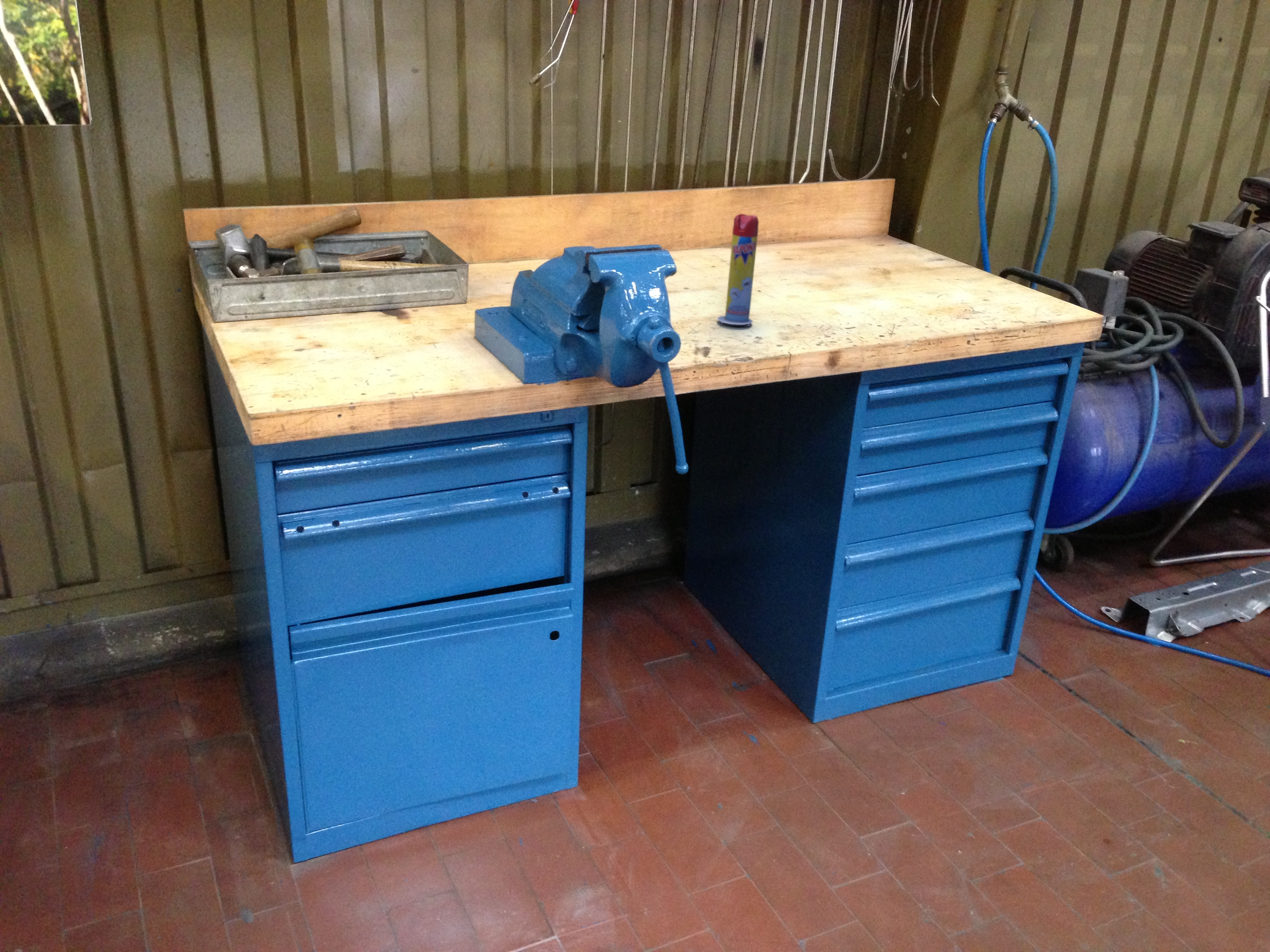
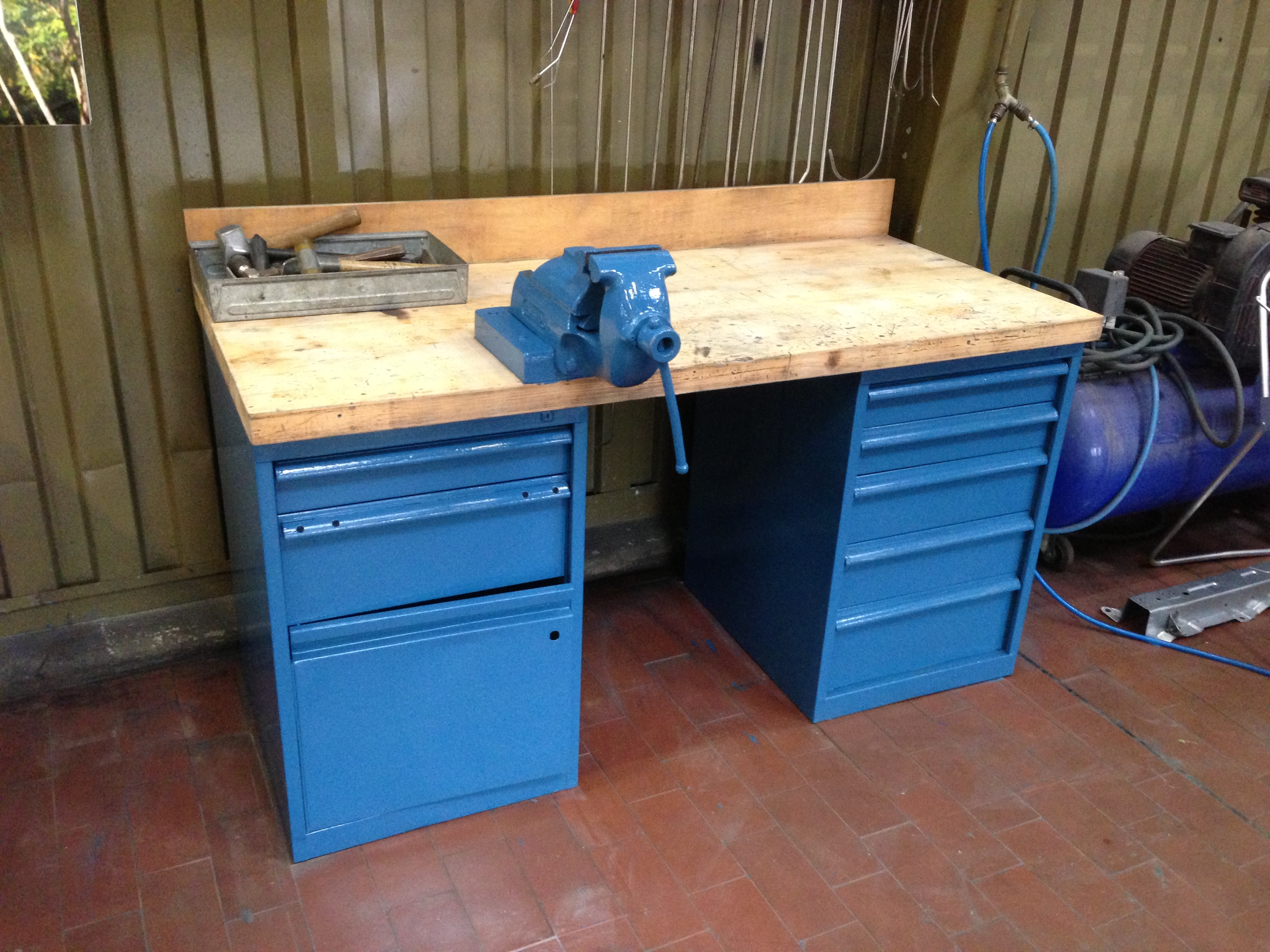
- spray can (739, 270)
